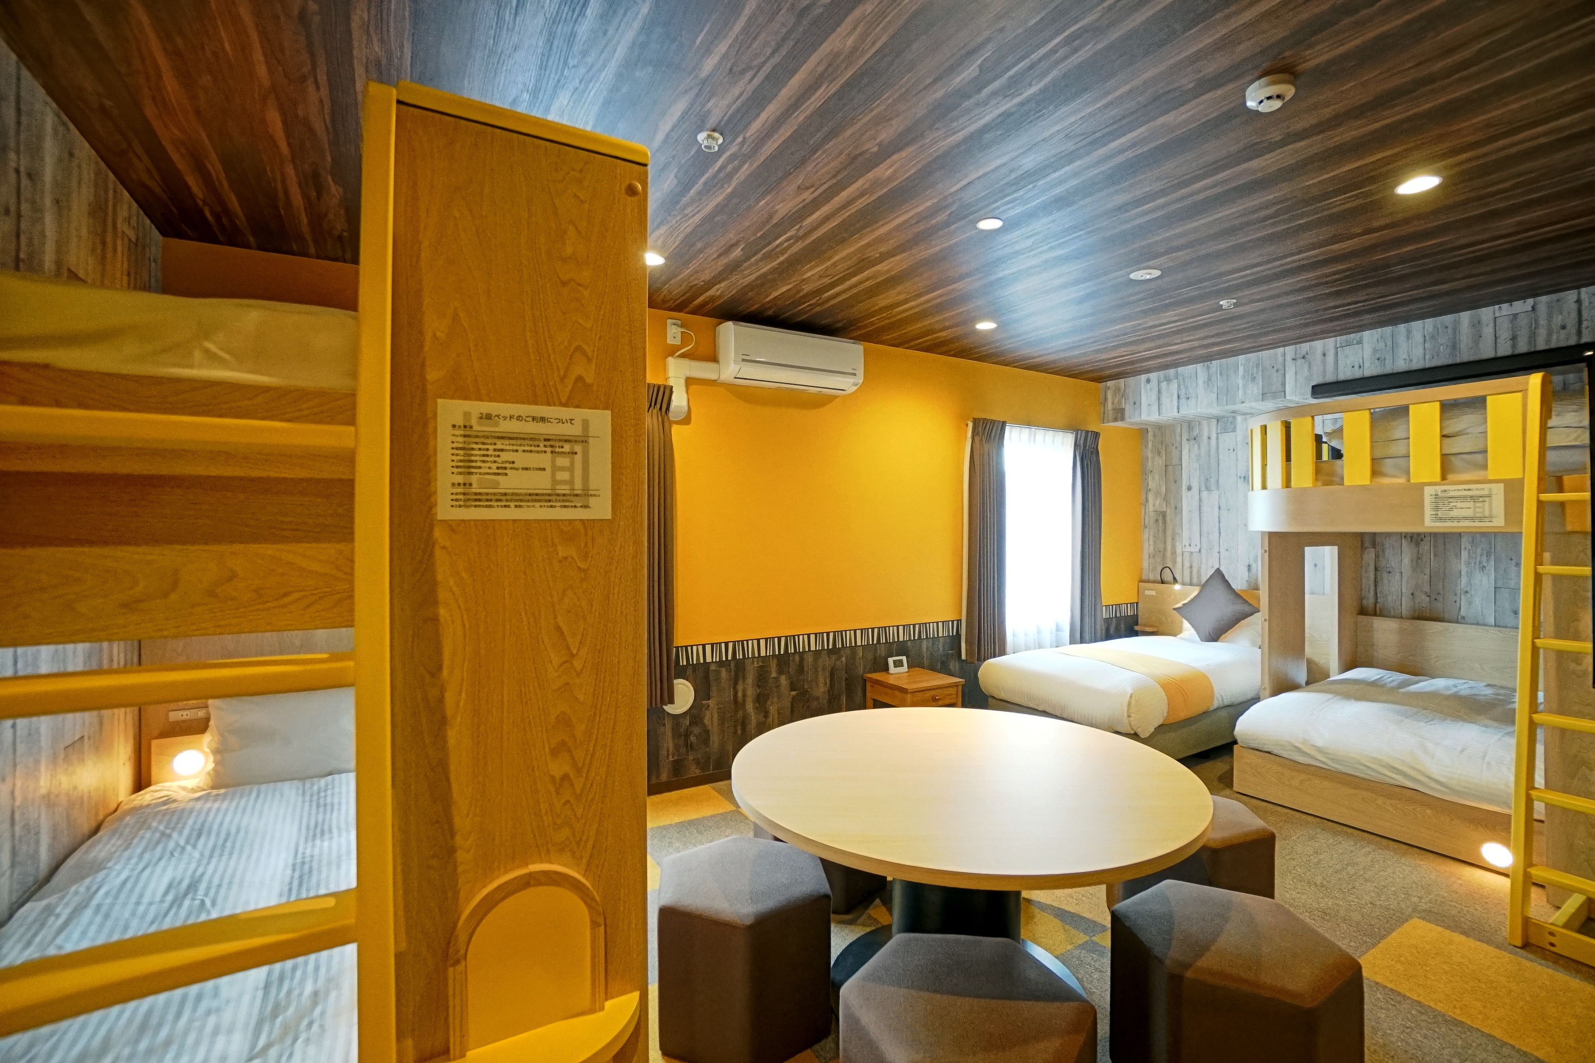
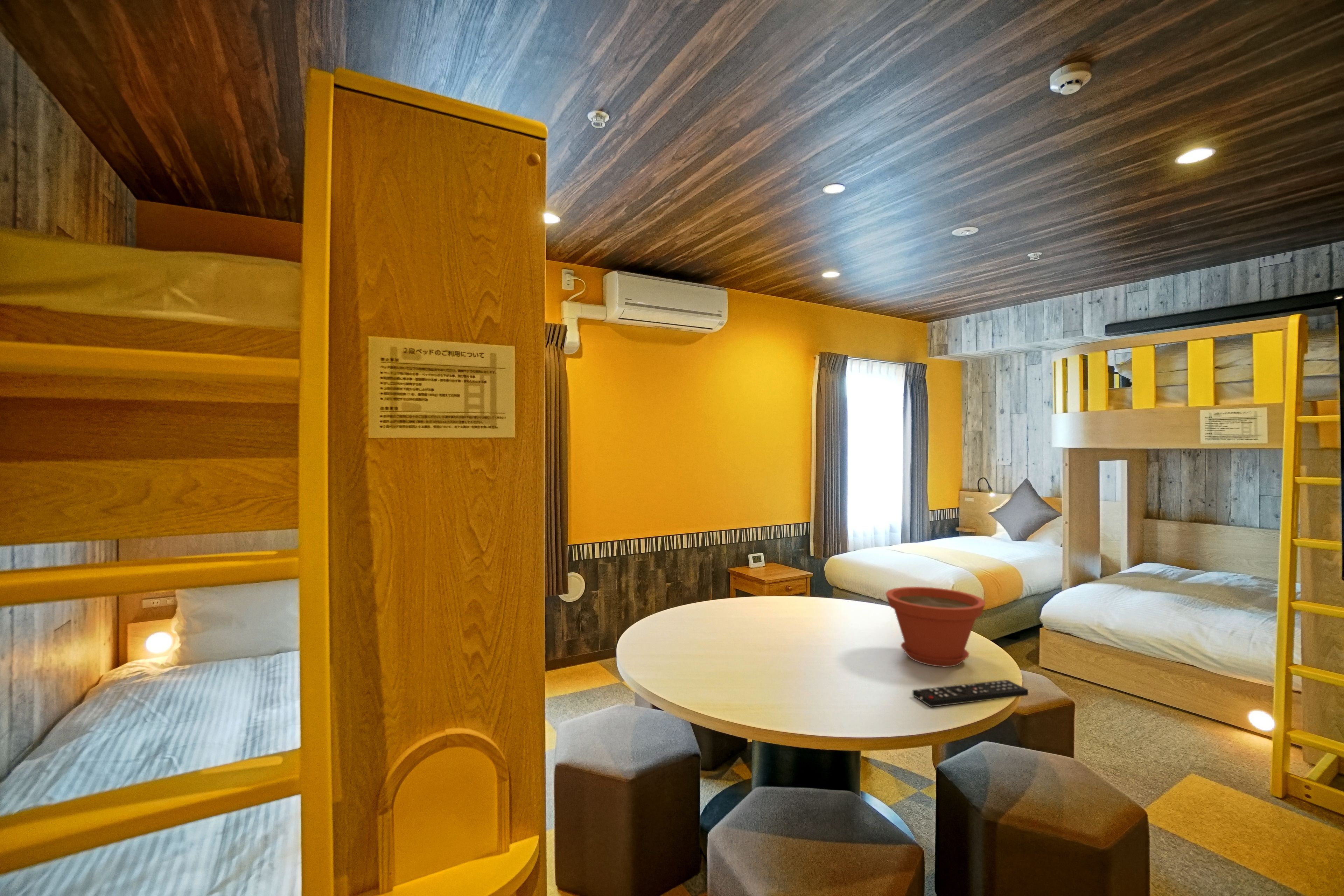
+ remote control (970, 692)
+ plant pot (934, 628)
